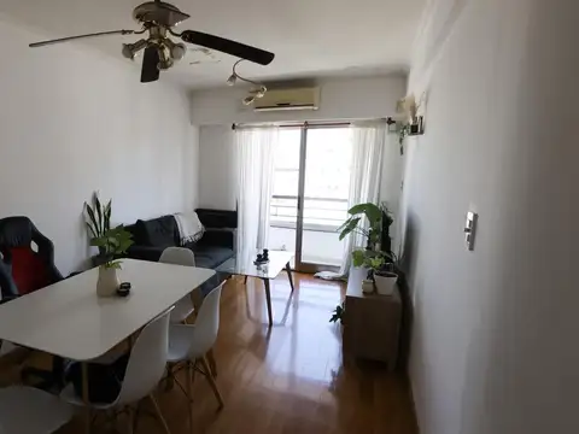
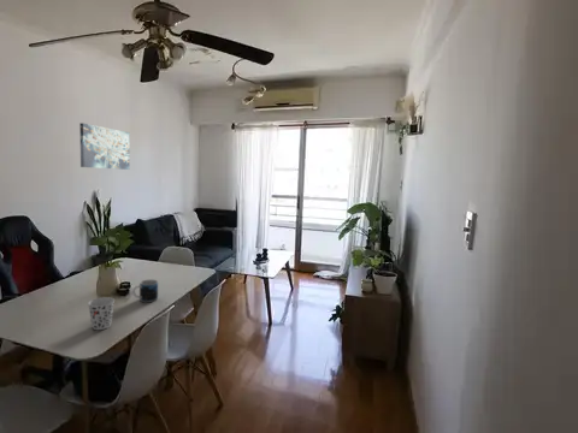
+ mug (144, 291)
+ cup (101, 314)
+ wall art (106, 148)
